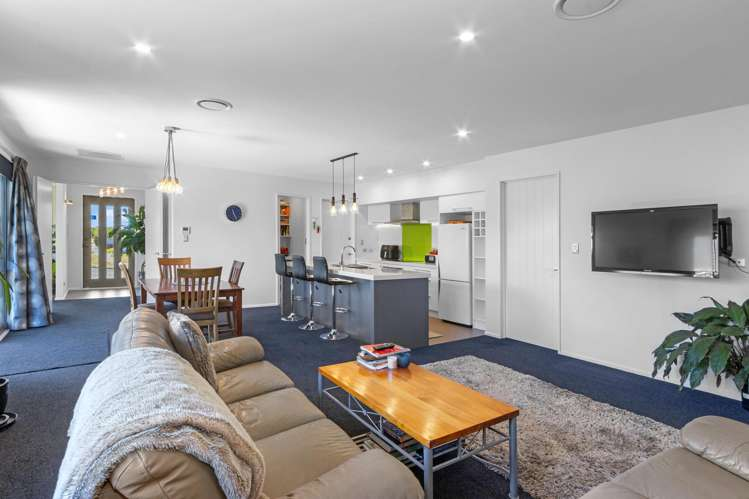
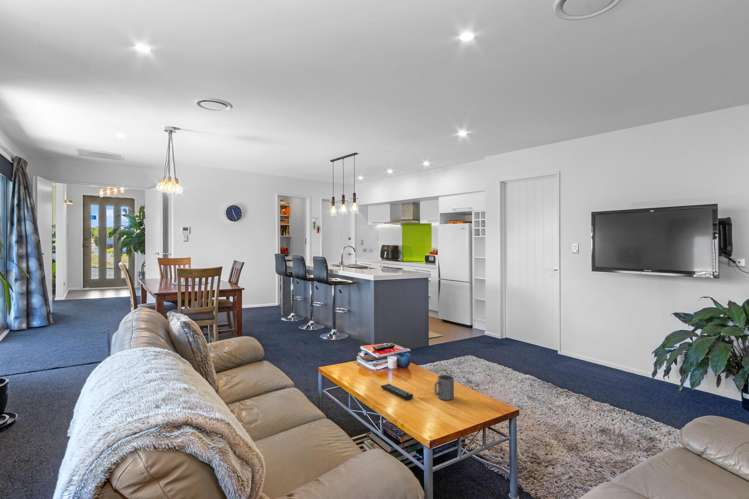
+ remote control (396, 391)
+ mug (443, 387)
